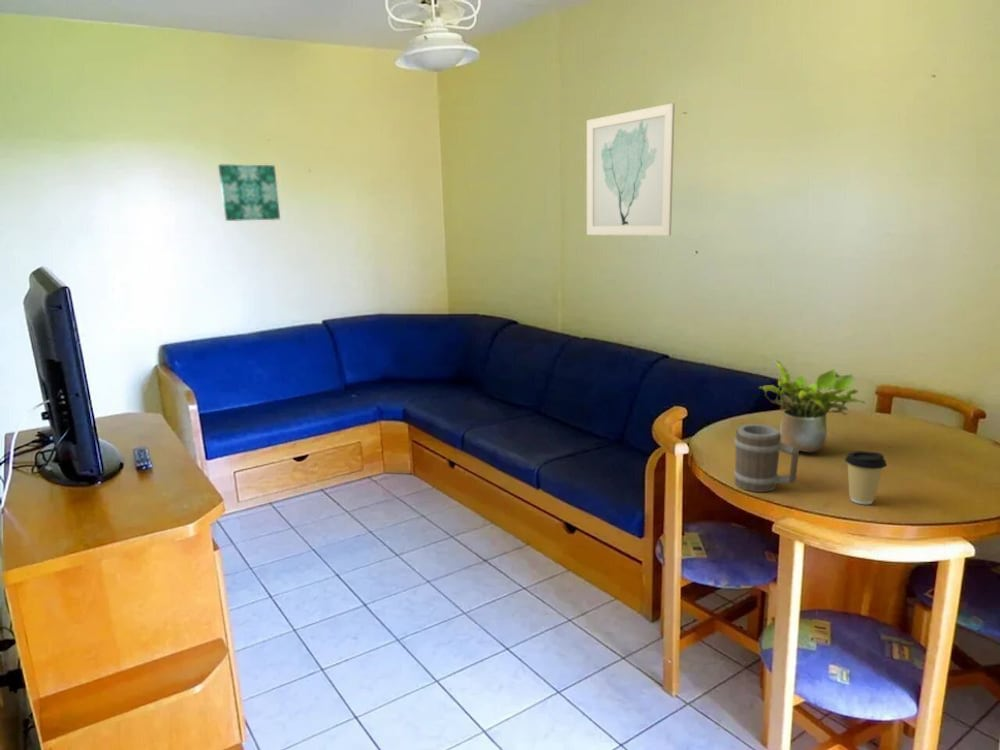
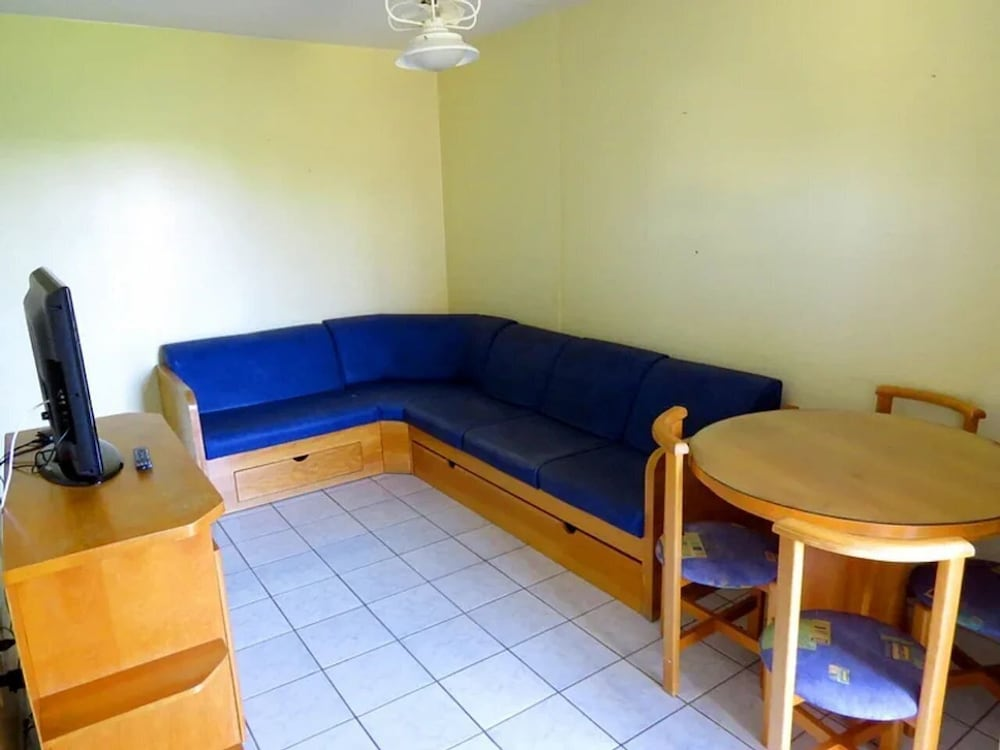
- wall art (626, 175)
- wall art (250, 192)
- barrel (765, 458)
- coffee cup (863, 477)
- potted plant (809, 408)
